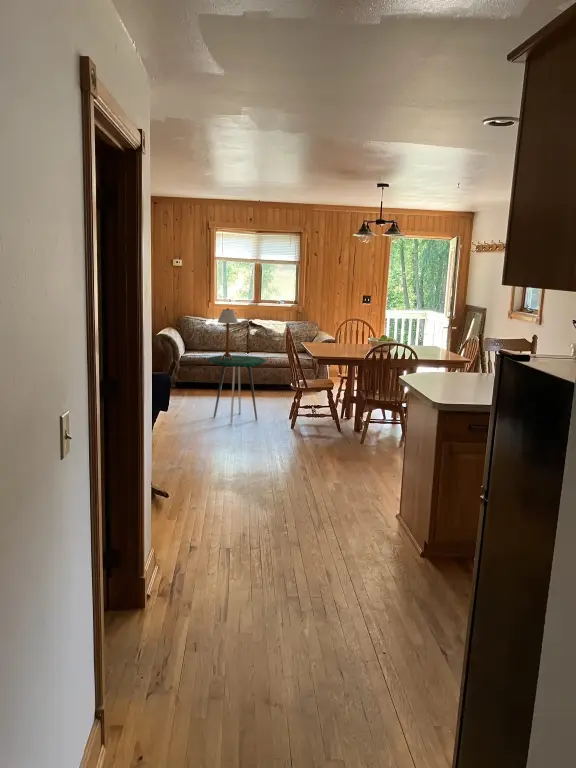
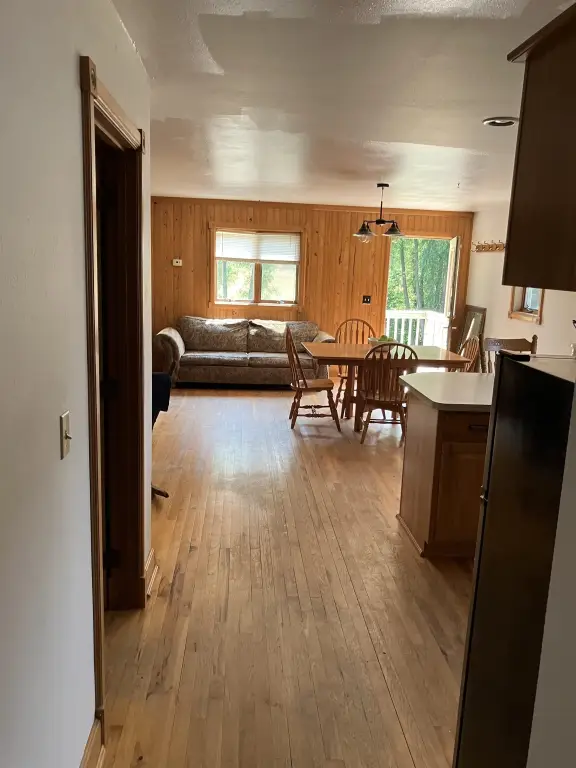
- table lamp (227, 333)
- side table (233, 389)
